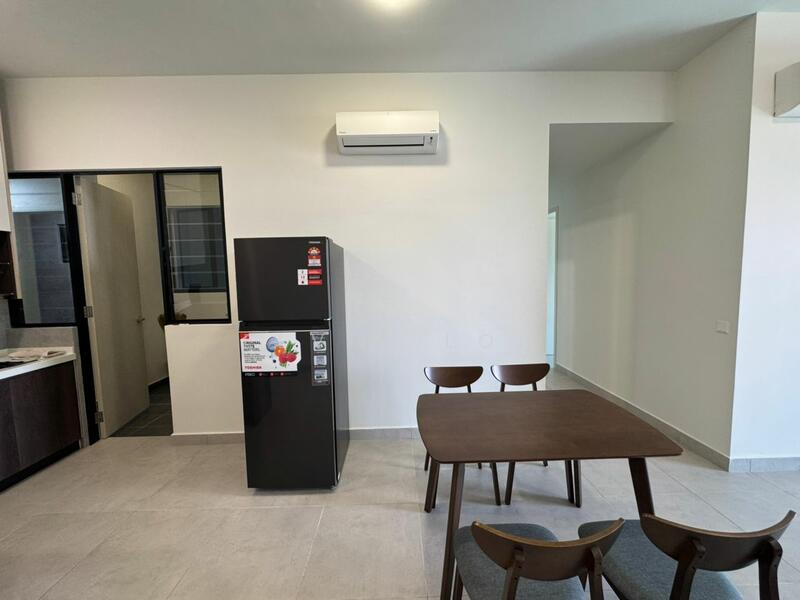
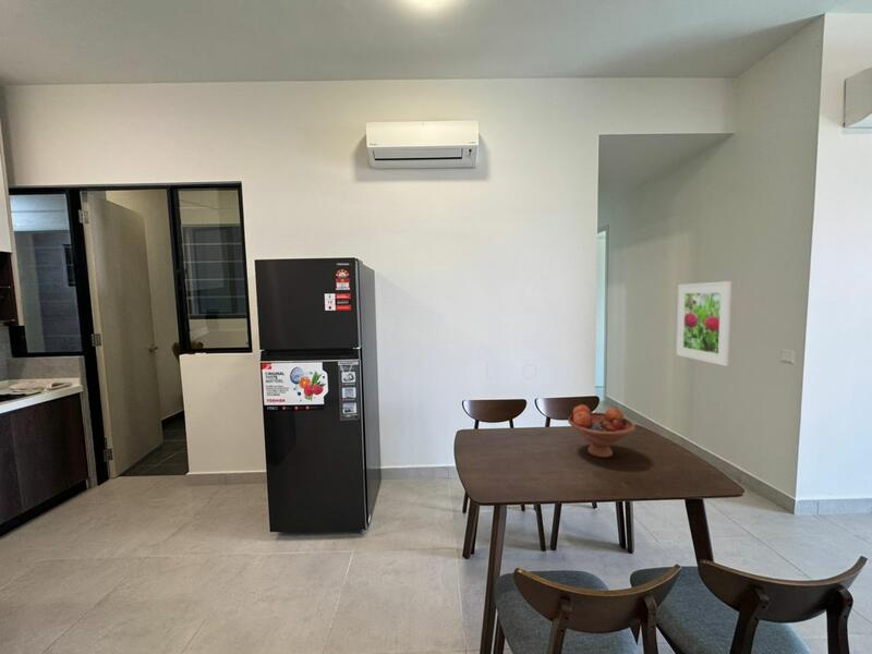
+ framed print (701, 322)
+ fruit bowl (600, 431)
